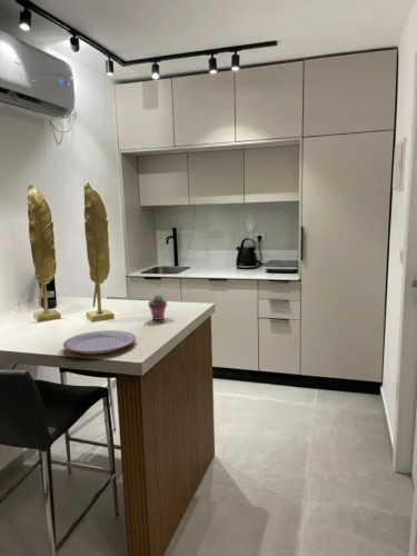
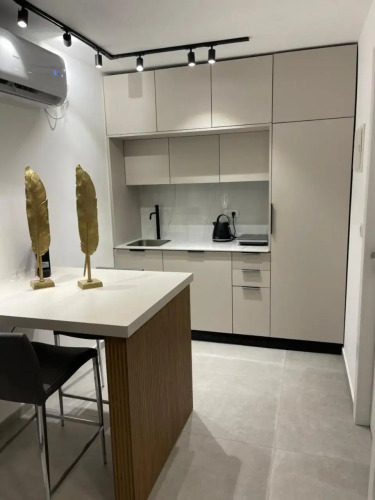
- potted succulent (158, 306)
- plate (100, 342)
